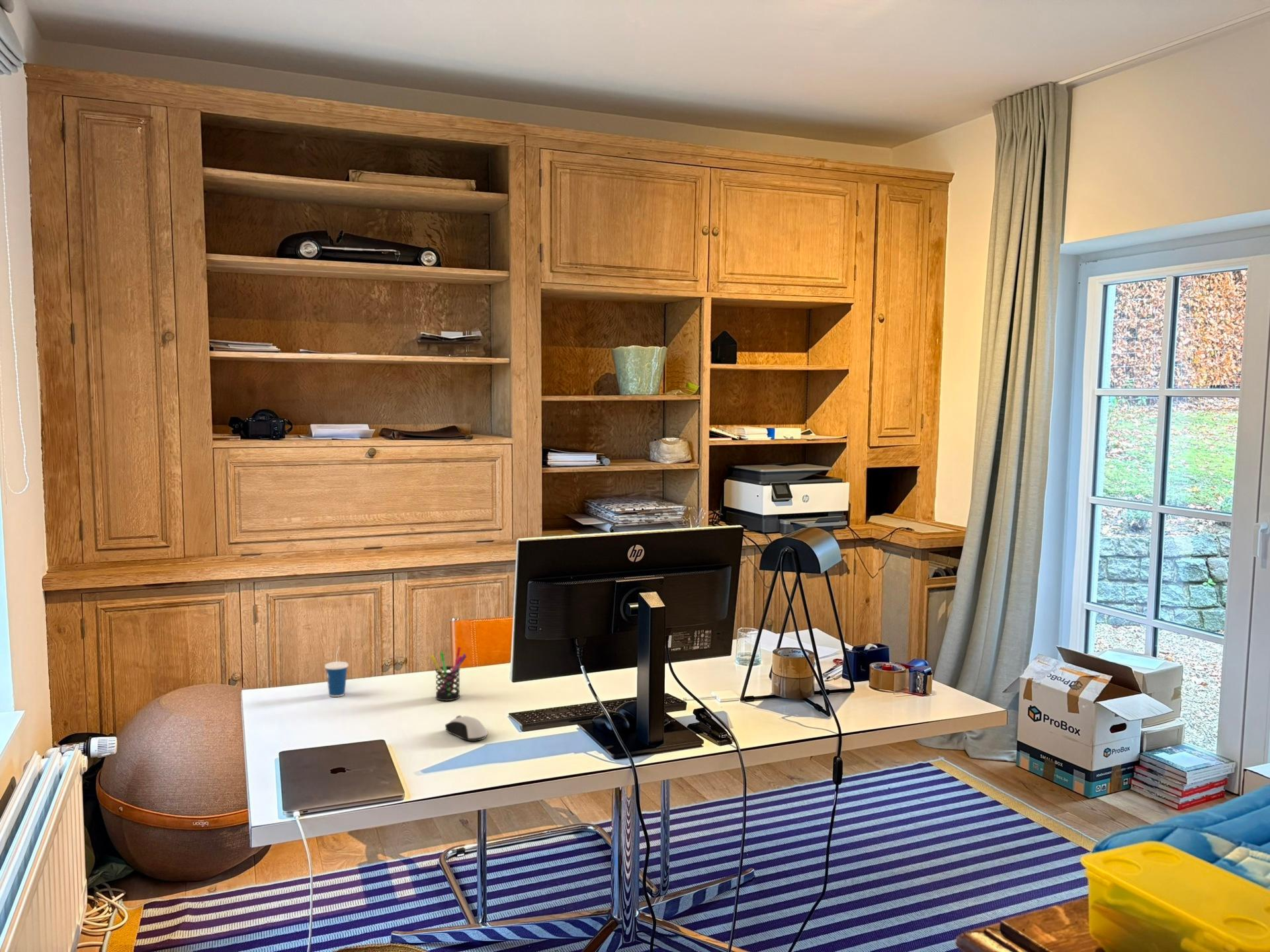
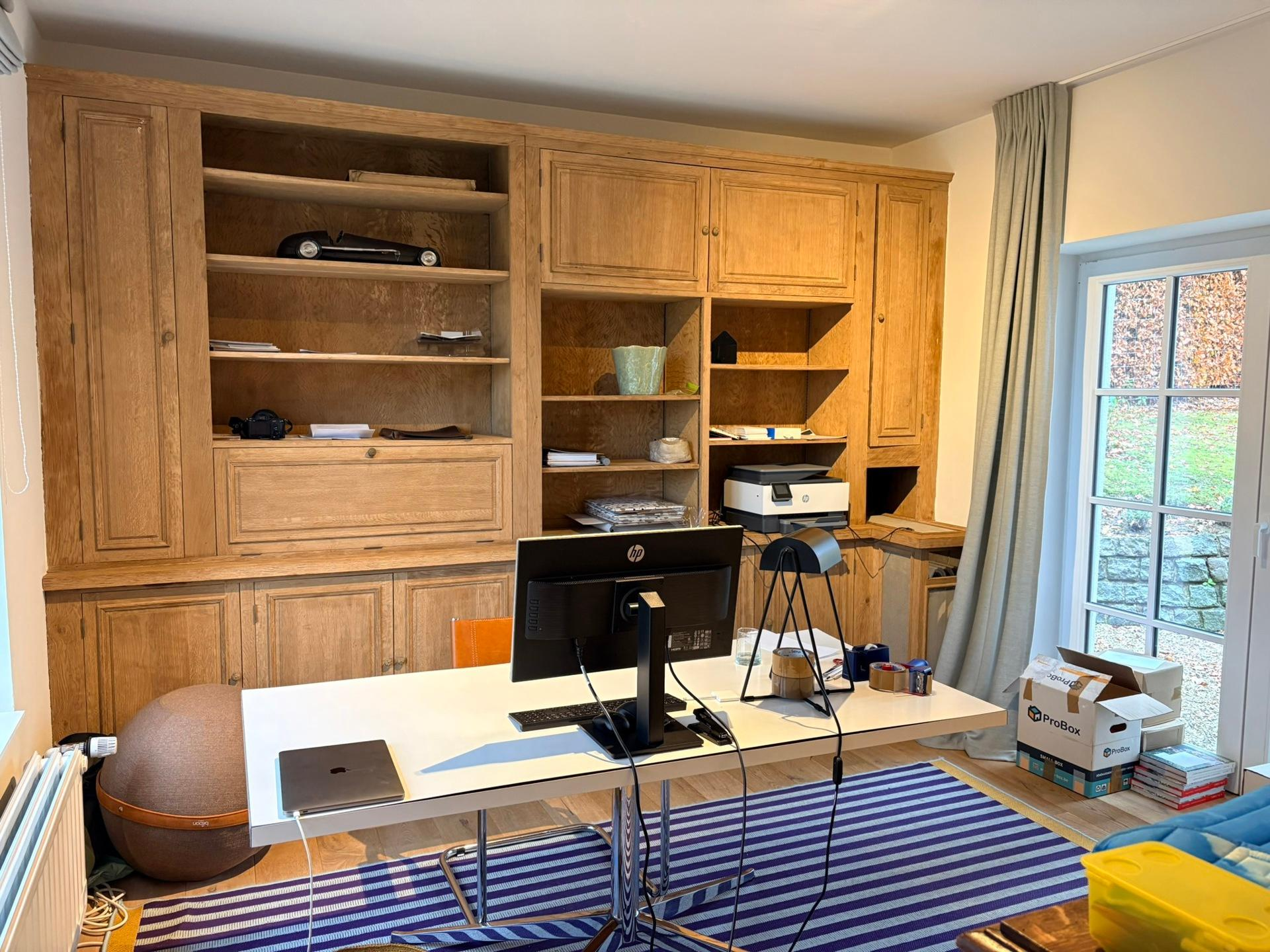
- pen holder (448, 672)
- cup (337, 671)
- computer mouse (467, 725)
